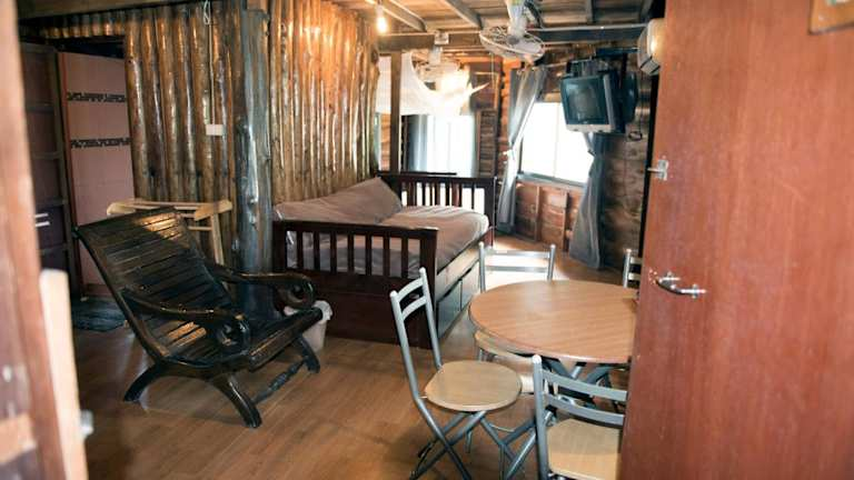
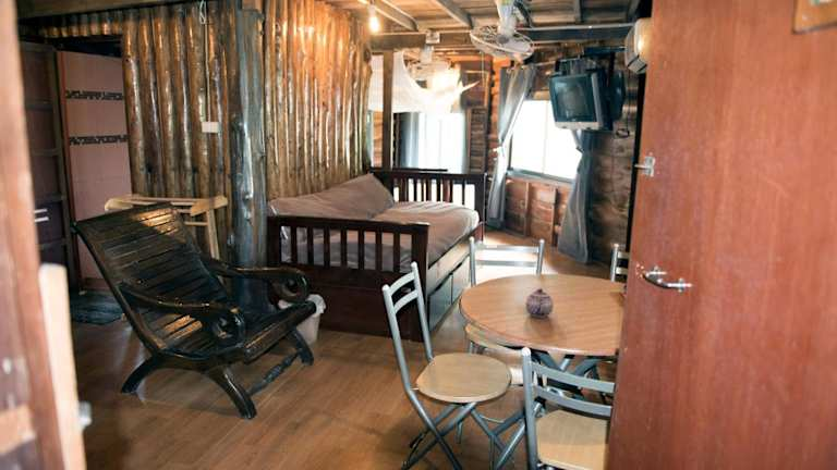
+ teapot (539, 301)
